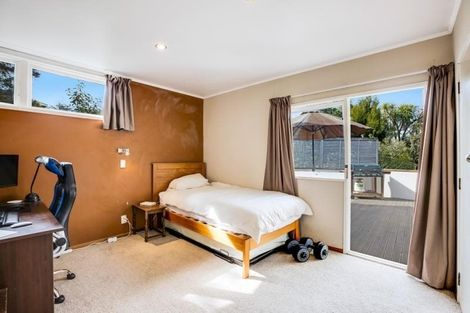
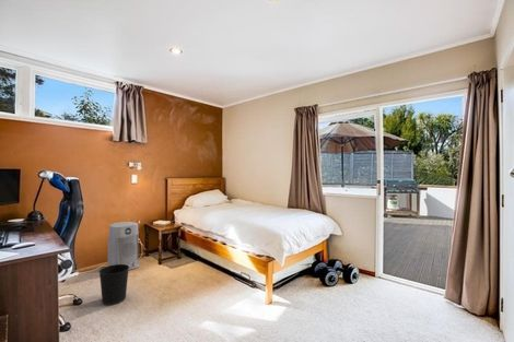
+ air purifier (122, 245)
+ wastebasket (114, 284)
